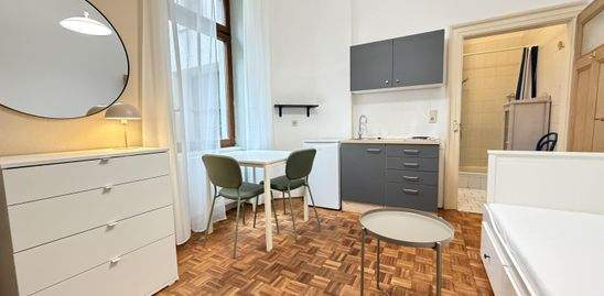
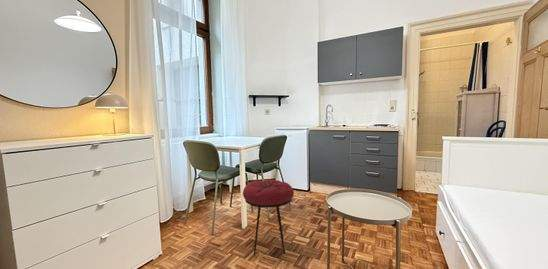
+ stool (268, 207)
